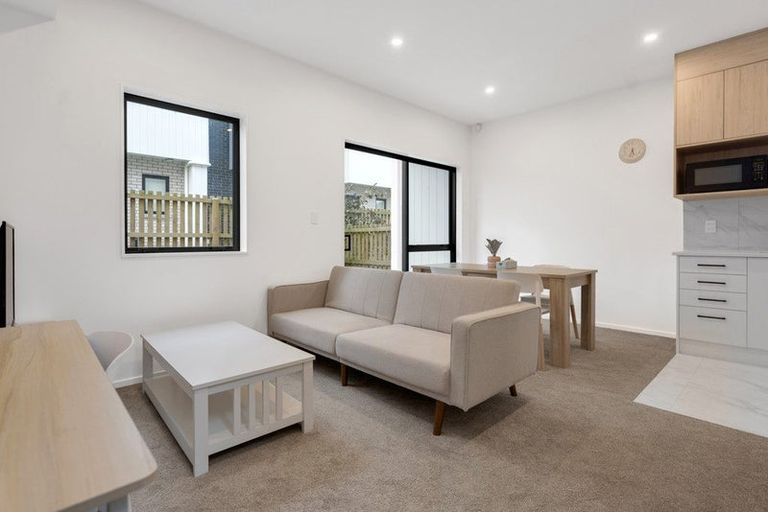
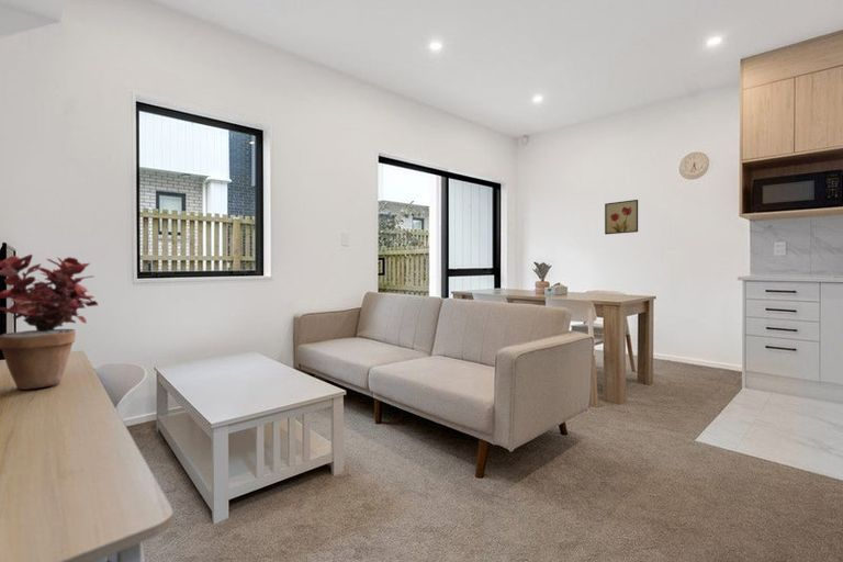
+ wall art (621, 217)
+ potted plant (45, 319)
